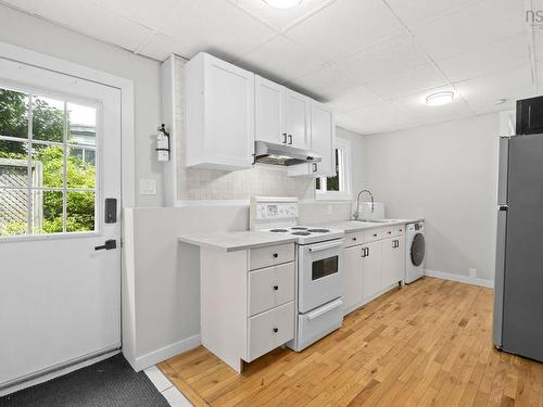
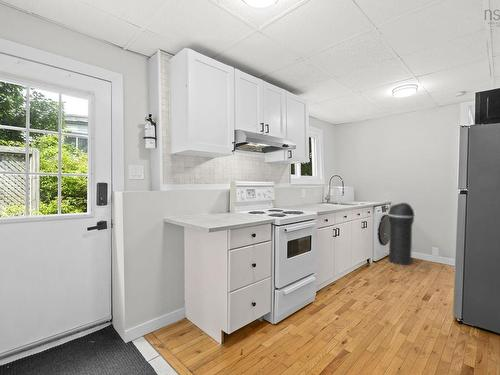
+ trash can (401, 232)
